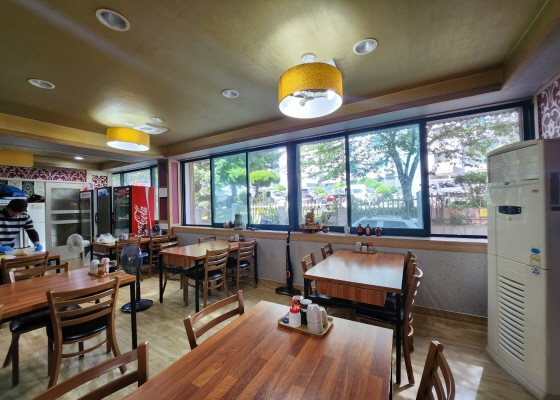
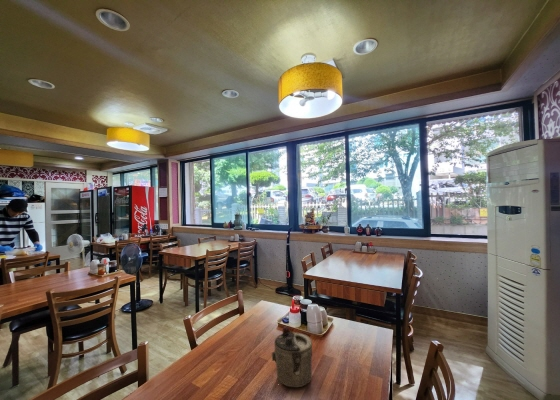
+ teapot (292, 353)
